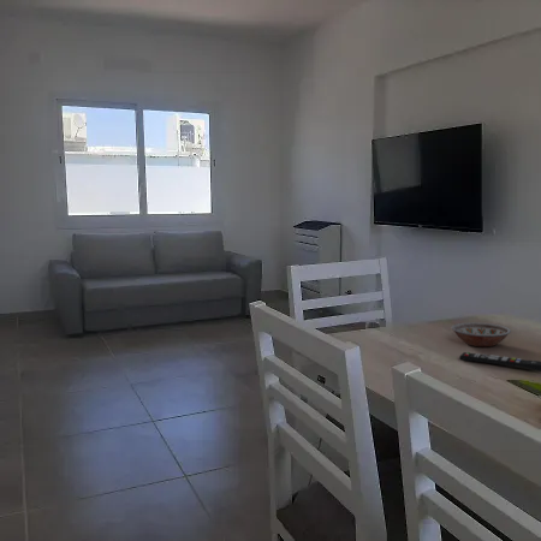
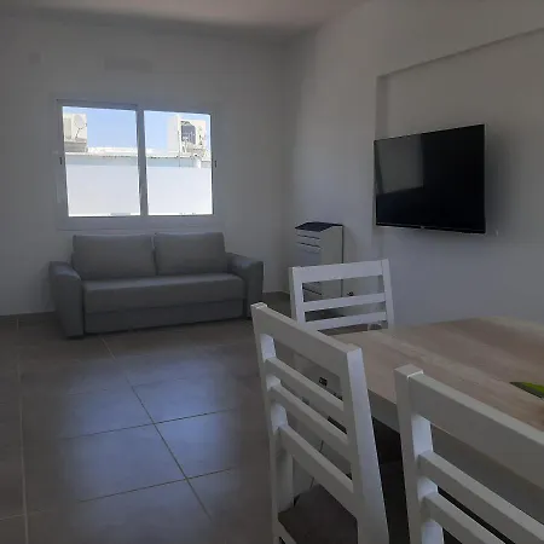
- remote control (504, 361)
- bowl (480, 335)
